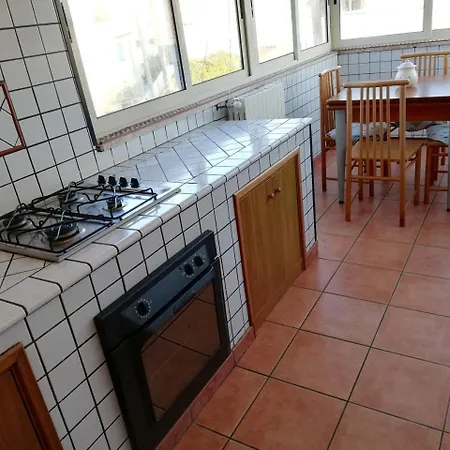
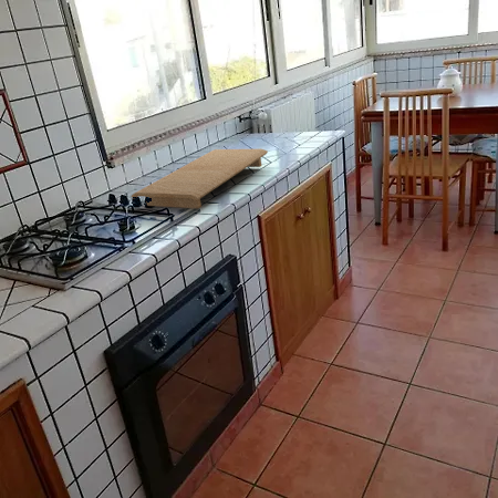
+ cutting board (205, 176)
